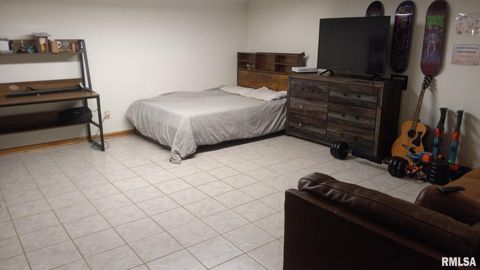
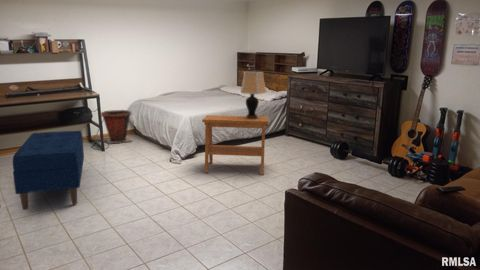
+ bench (54, 165)
+ side table (235, 146)
+ waste bin (117, 125)
+ table lamp (251, 95)
